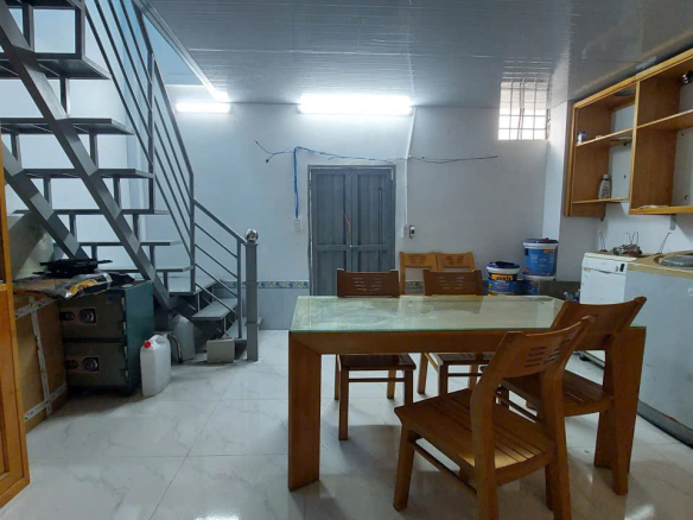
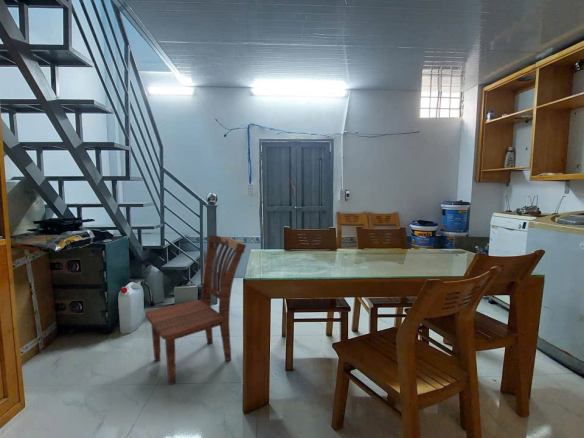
+ dining chair (196, 301)
